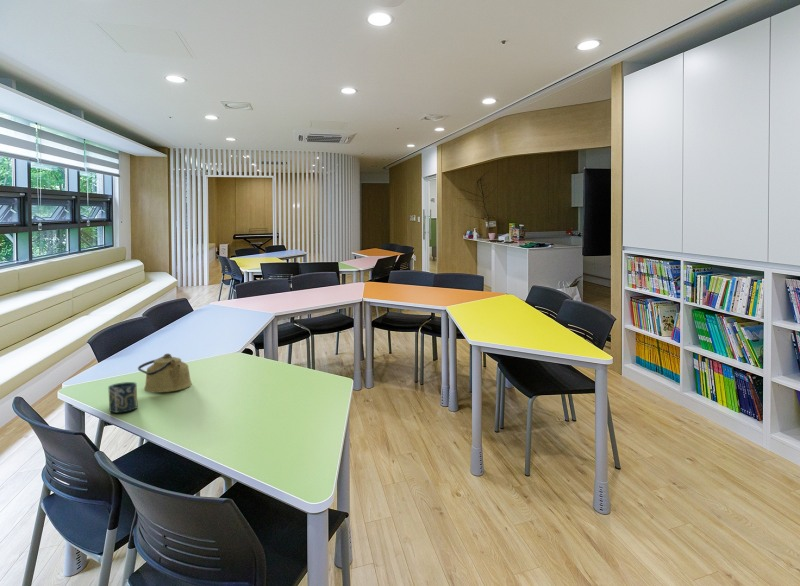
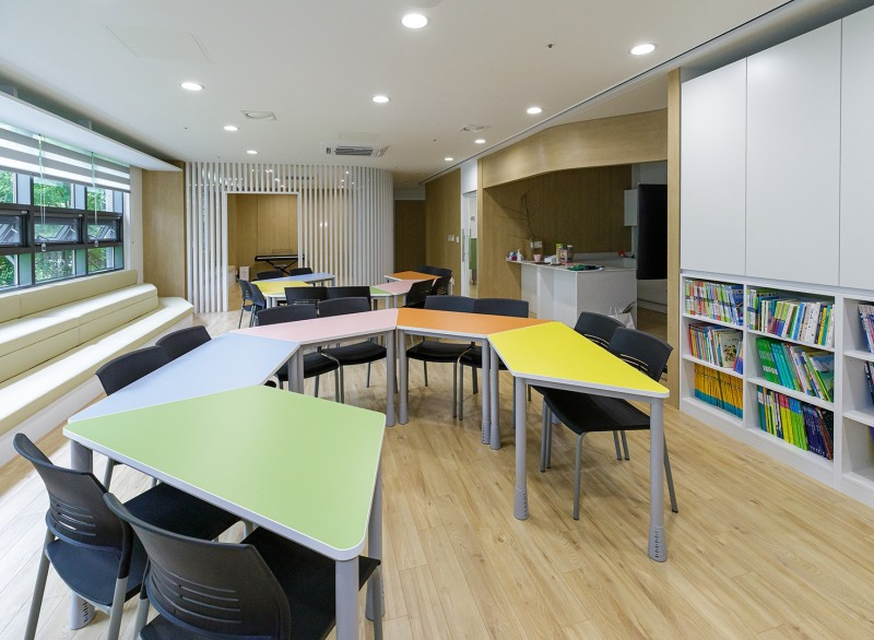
- kettle (168, 370)
- cup (121, 396)
